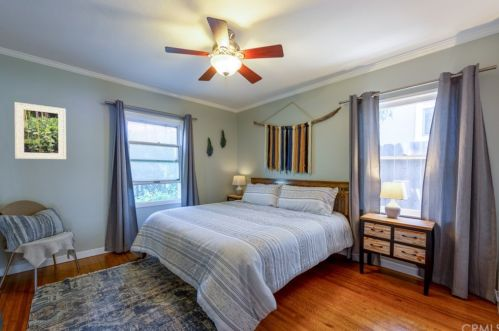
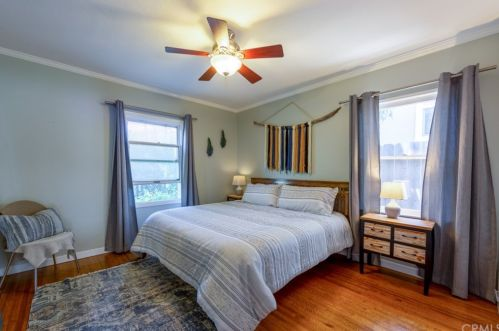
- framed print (41, 132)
